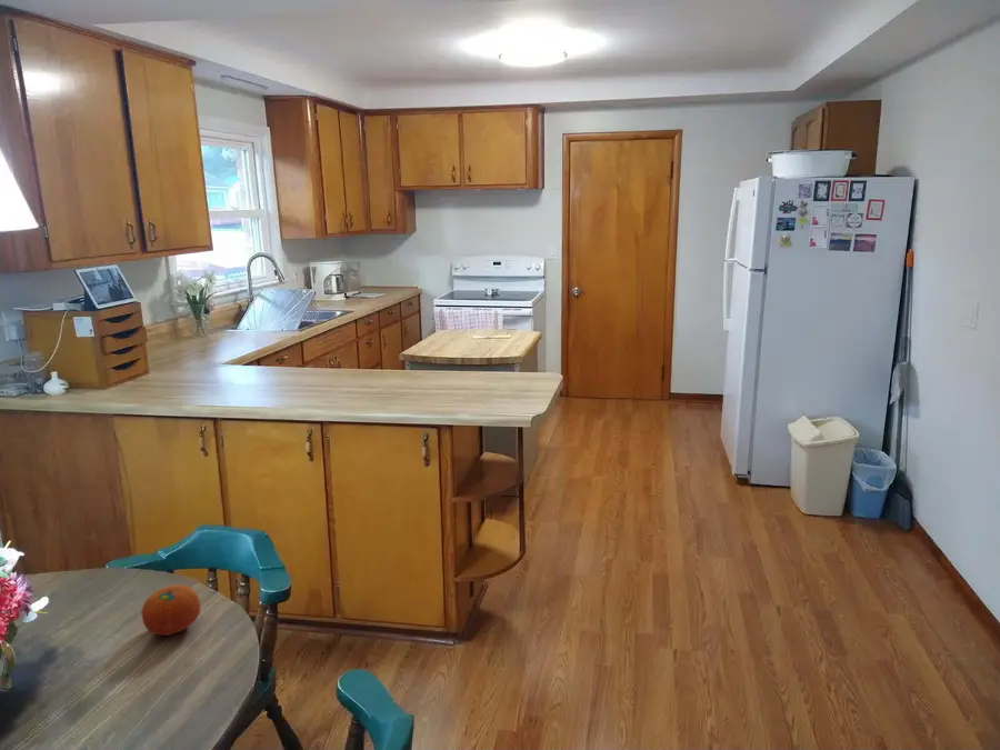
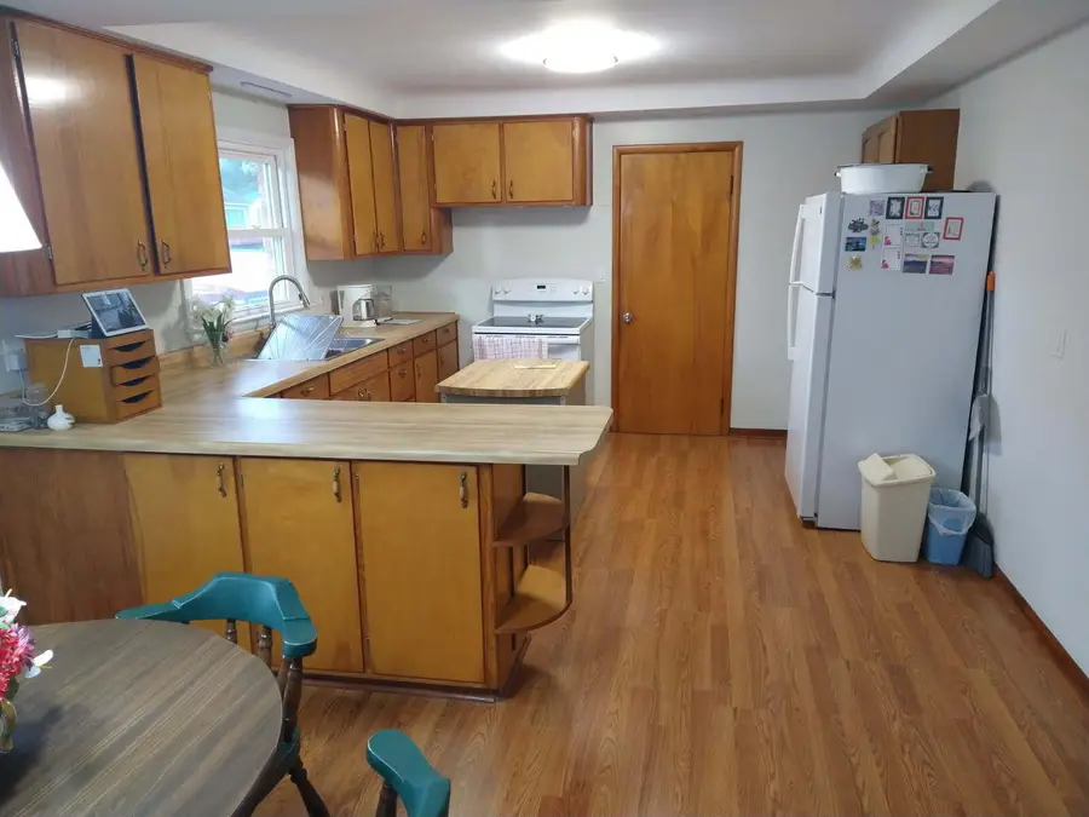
- fruit (171, 610)
